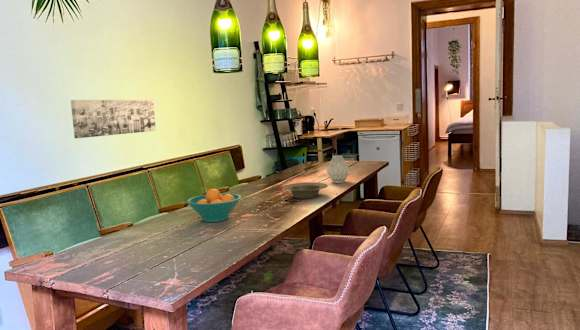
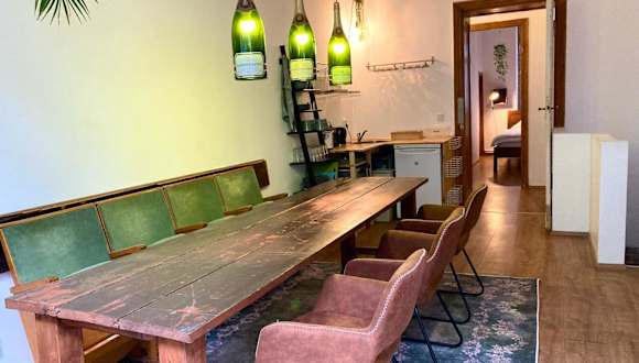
- bowl (305, 191)
- fruit bowl (214, 204)
- vase (338, 168)
- wall art (117, 117)
